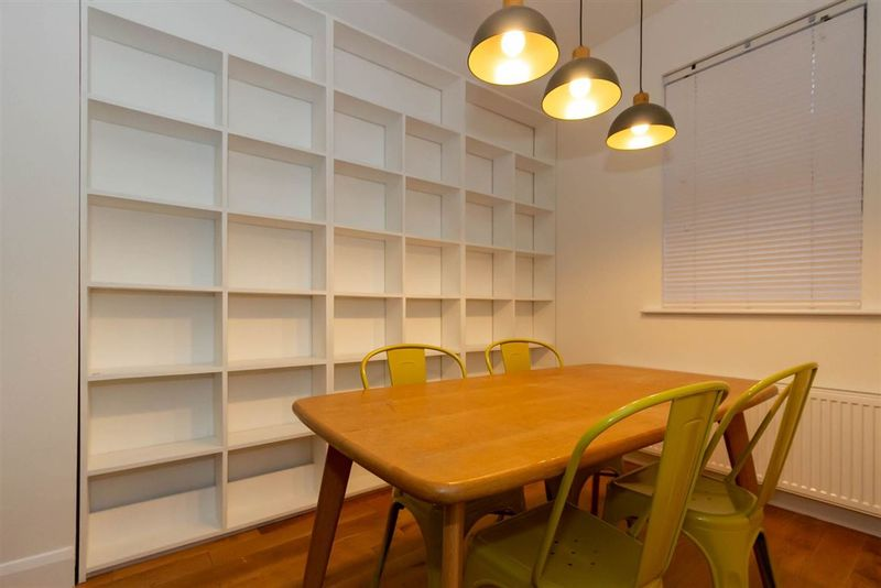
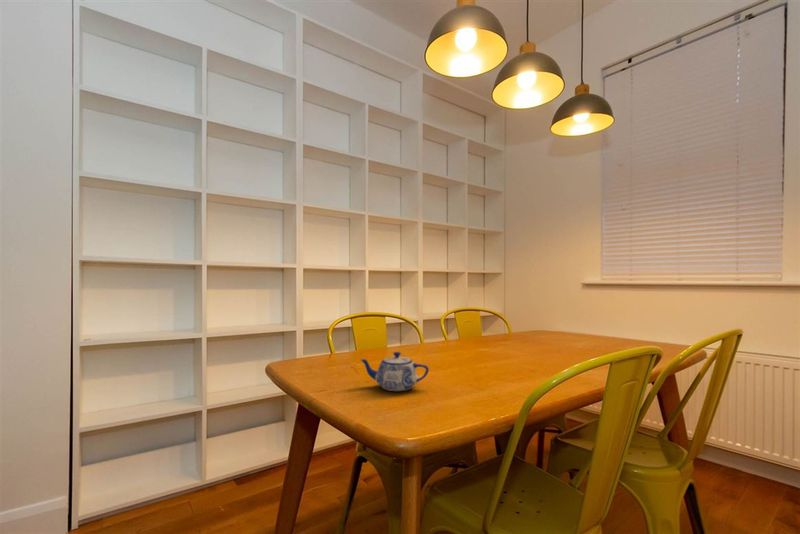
+ teapot (393, 369)
